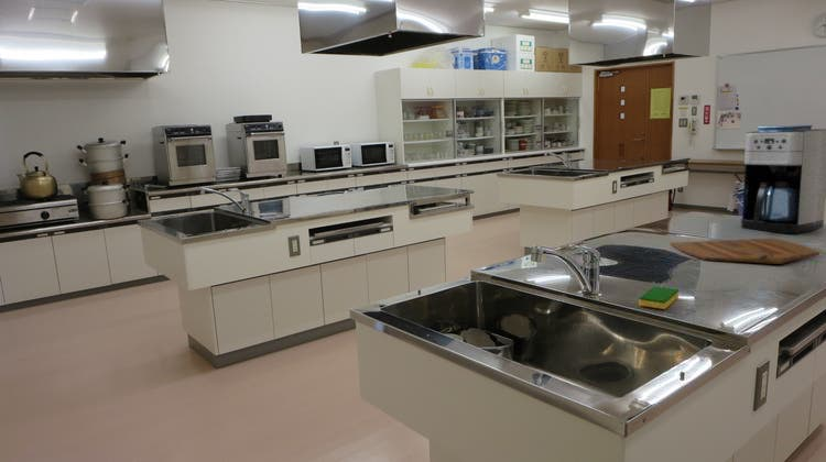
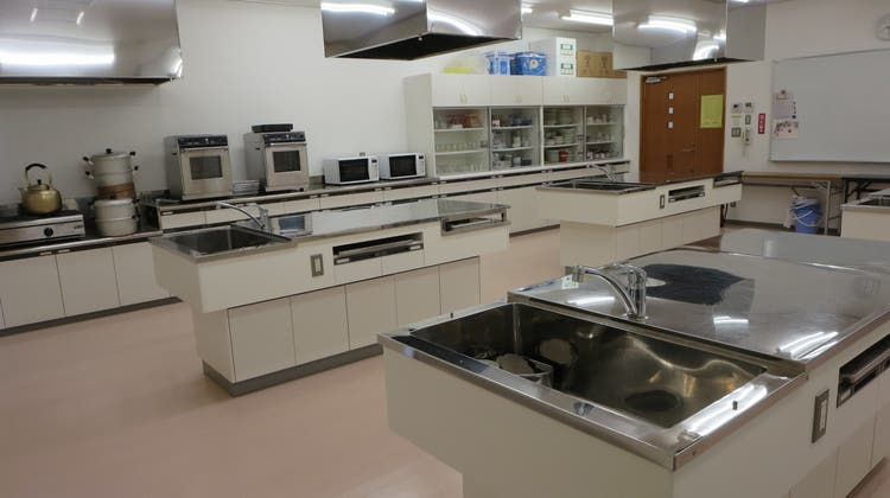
- cutting board (748, 249)
- coffee maker (779, 177)
- dish sponge (659, 297)
